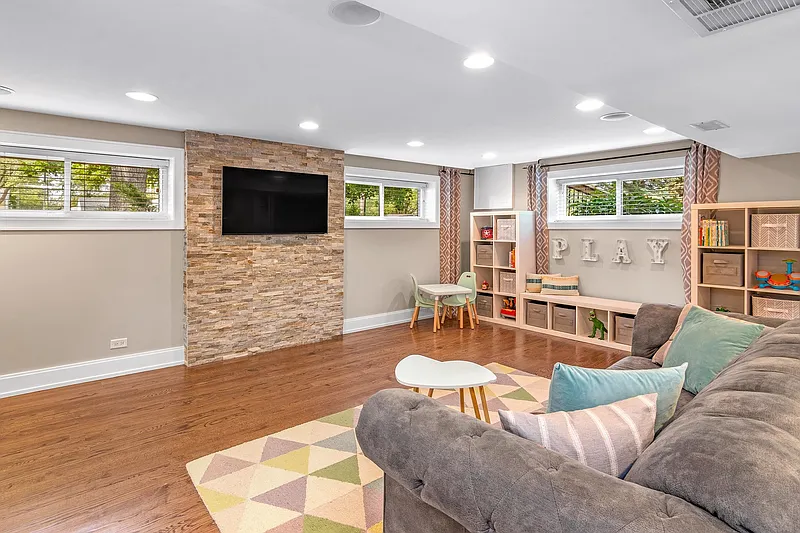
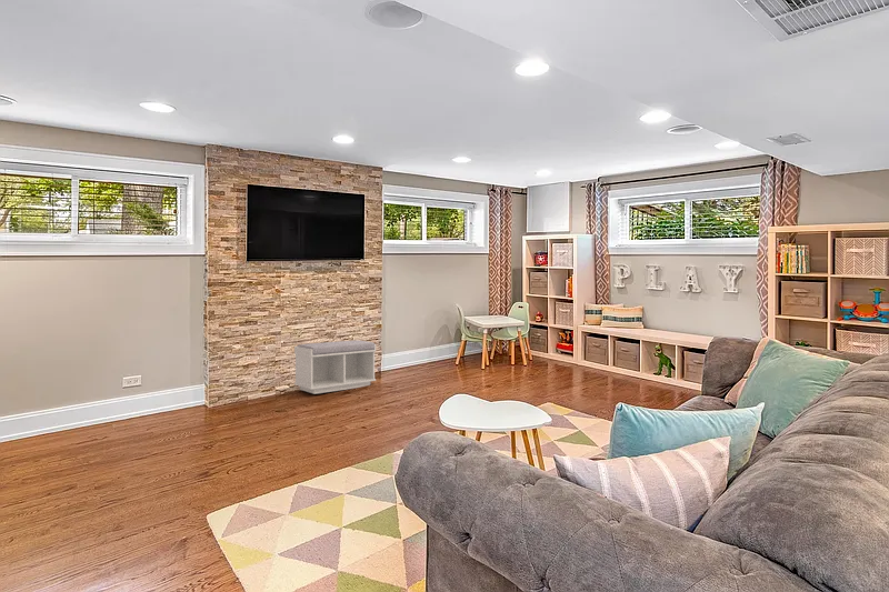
+ bench (336, 364)
